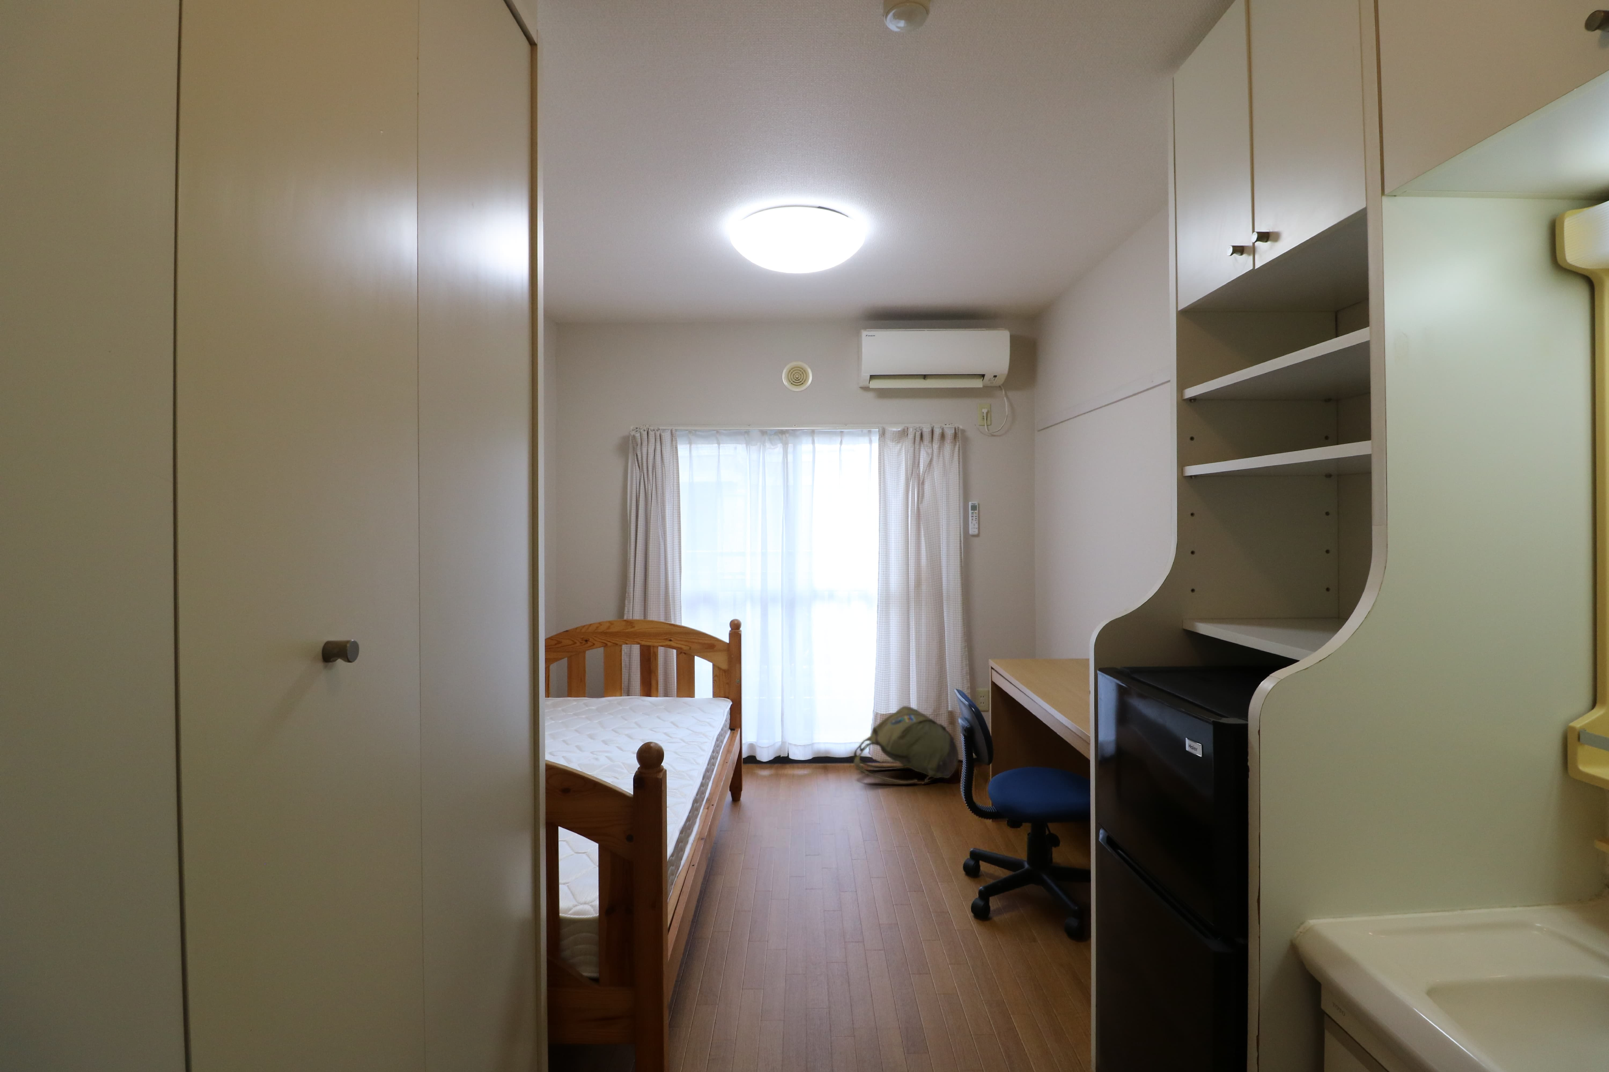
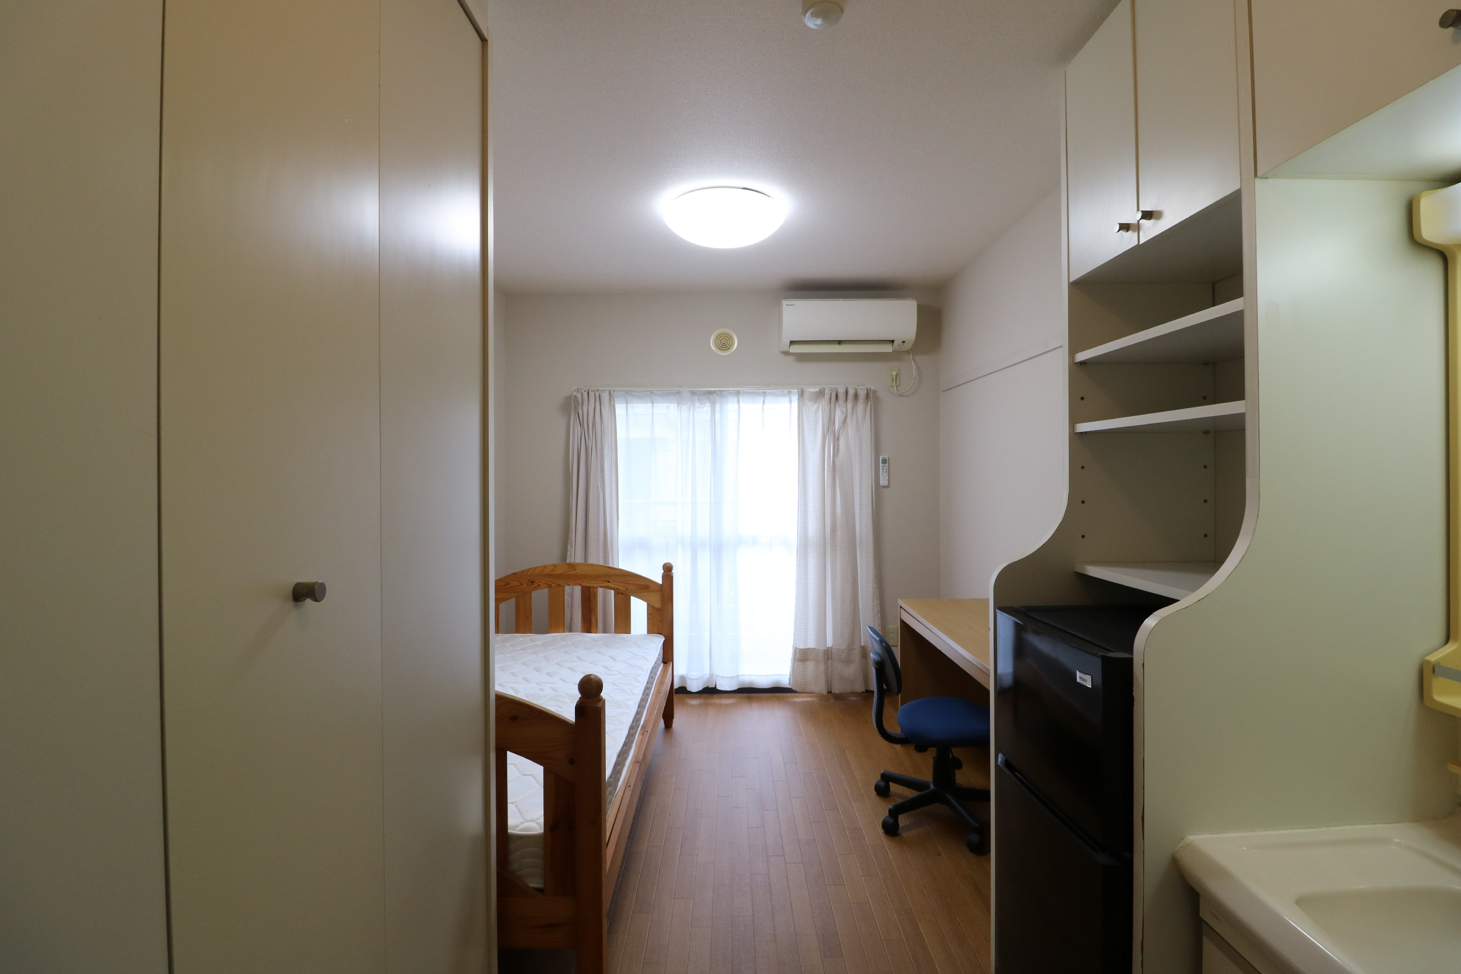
- backpack (904, 743)
